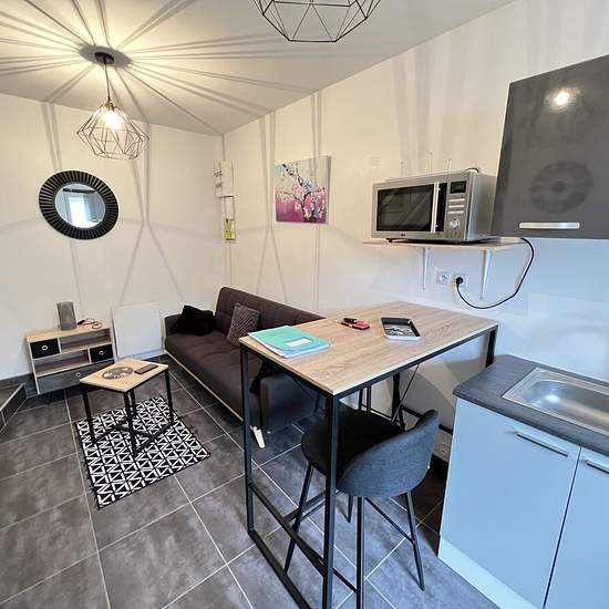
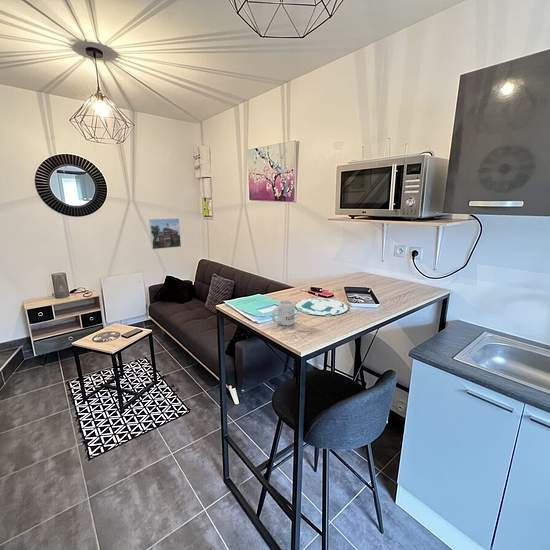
+ mug (282, 313)
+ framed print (165, 233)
+ plate (321, 303)
